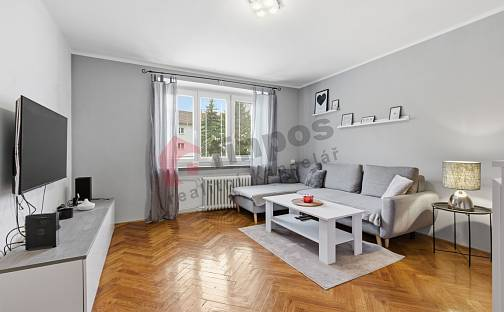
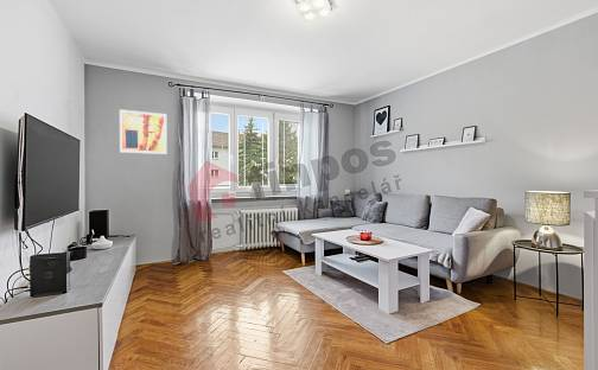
+ wall art (144, 132)
